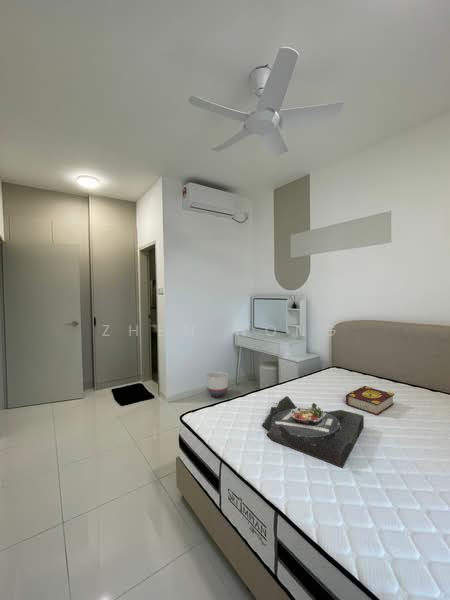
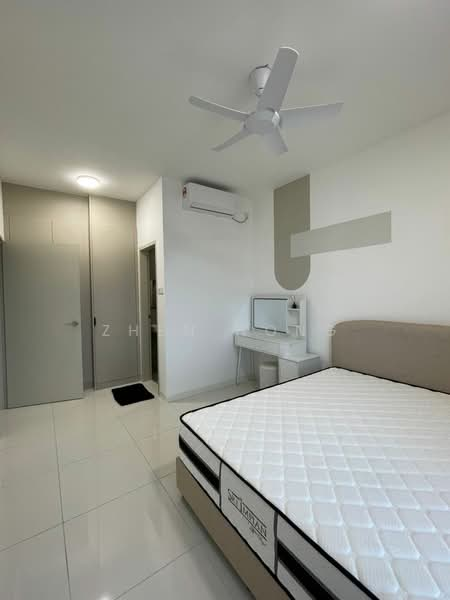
- book (369, 399)
- planter (217, 384)
- serving tray (308, 416)
